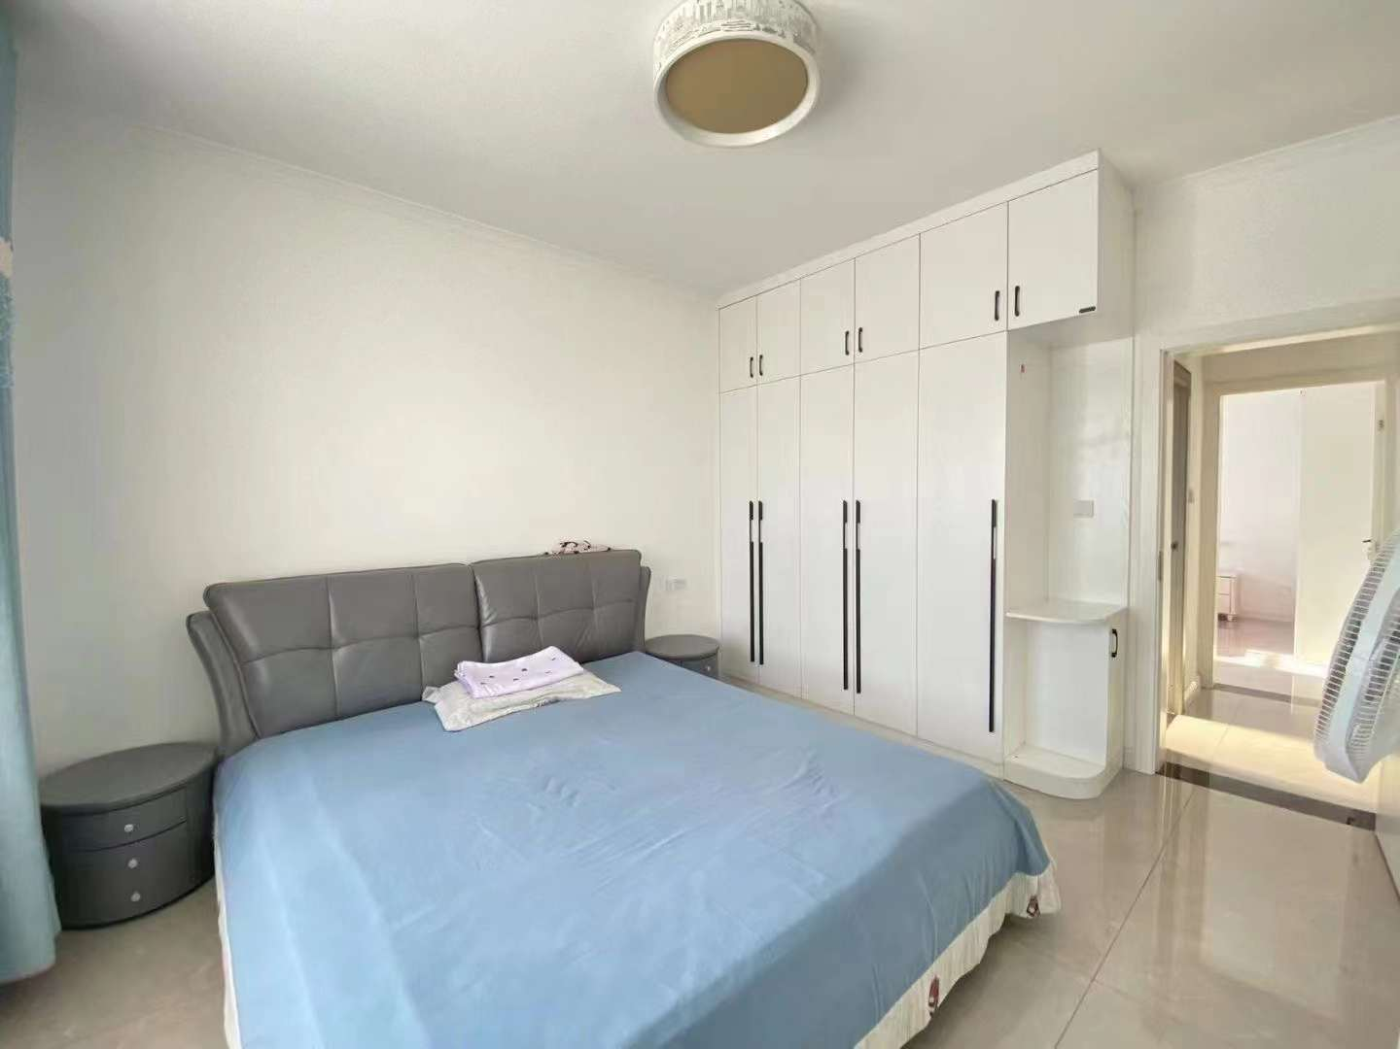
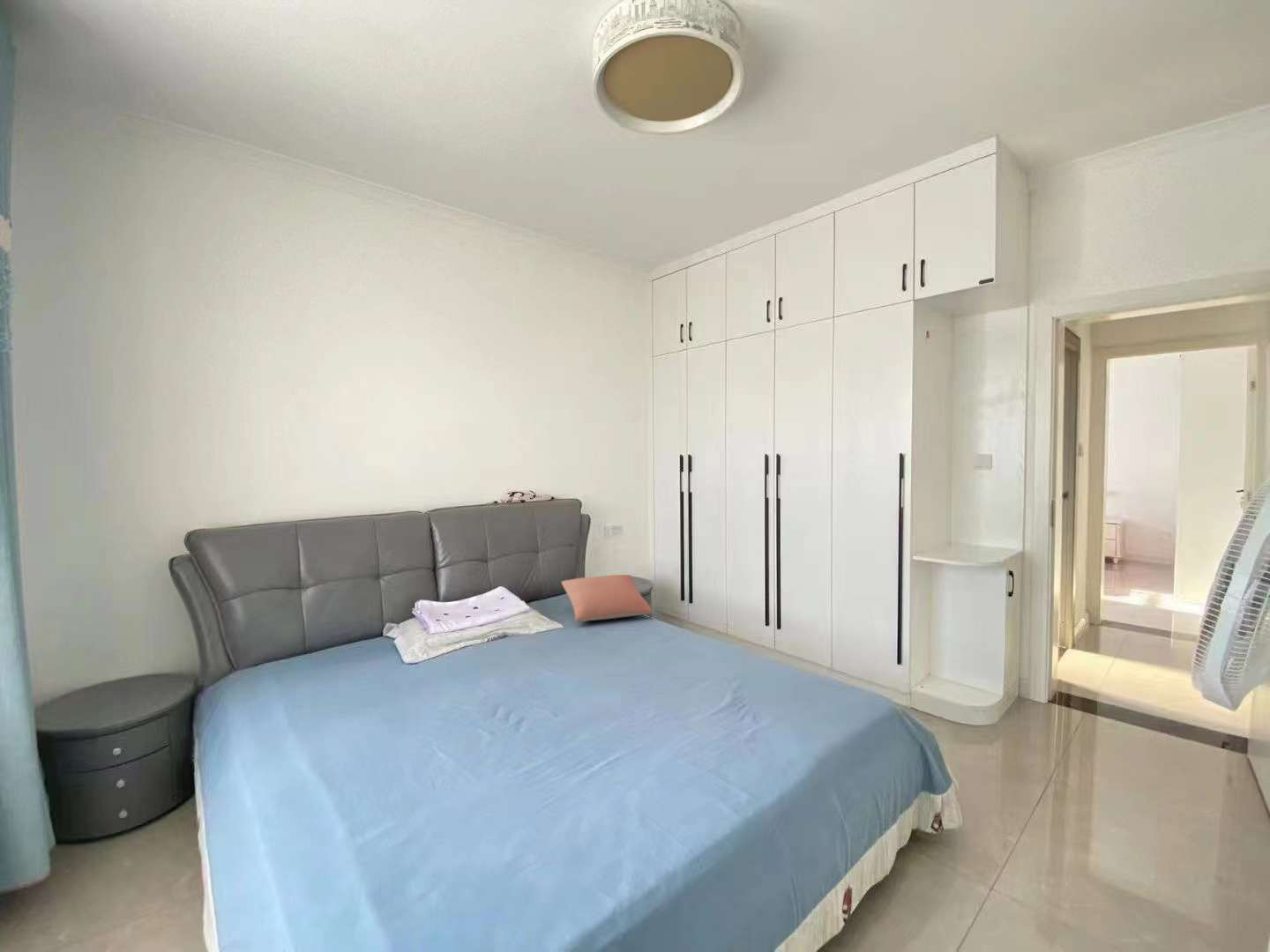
+ pillow (605, 596)
